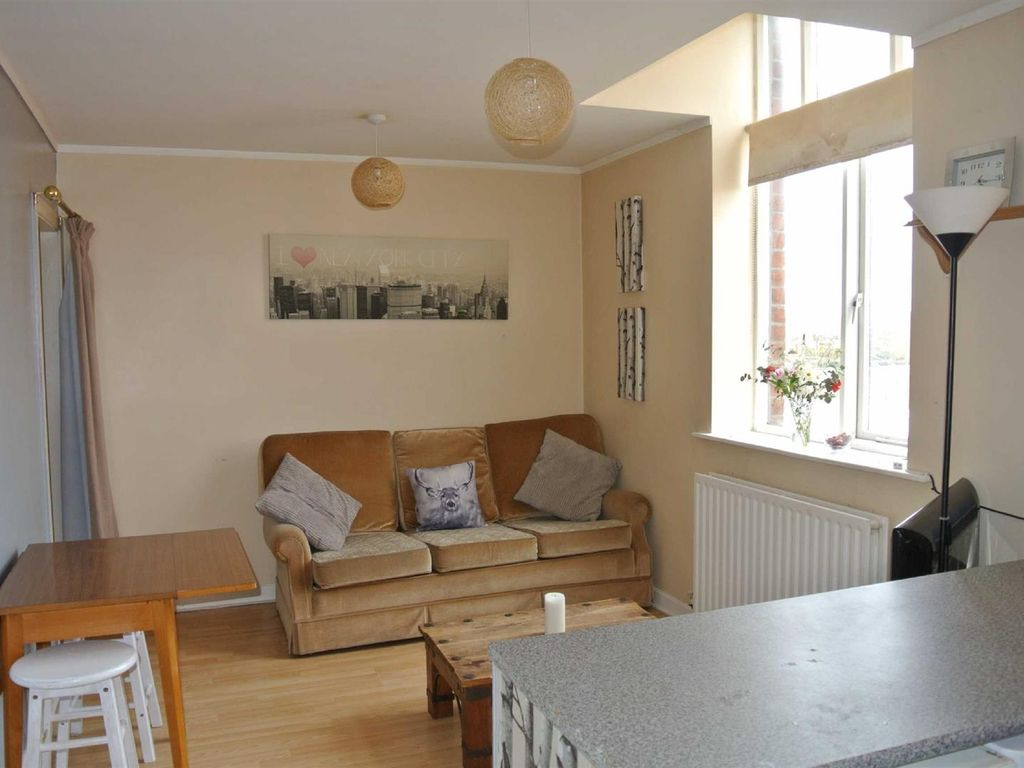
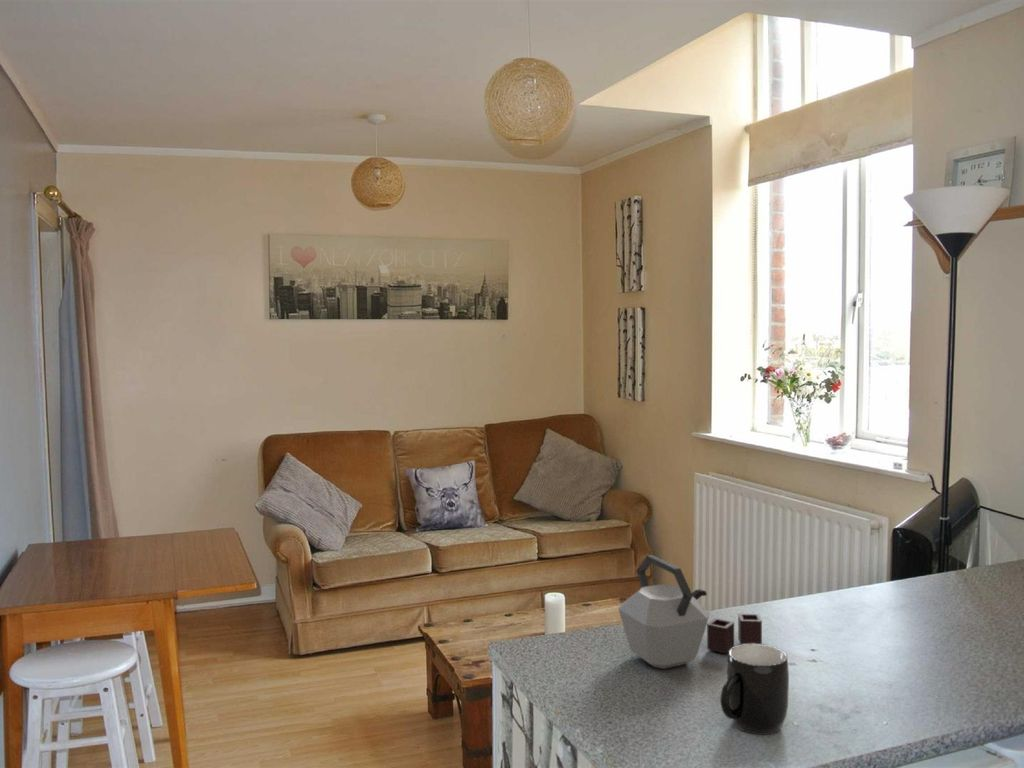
+ kettle (698, 604)
+ mug (750, 691)
